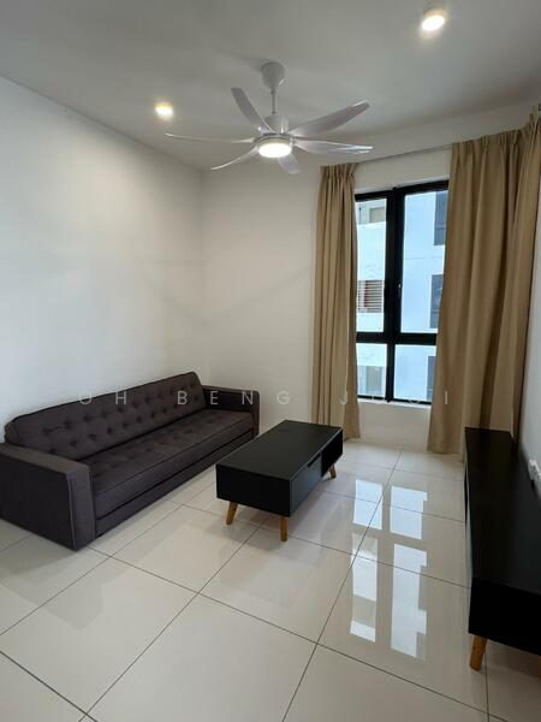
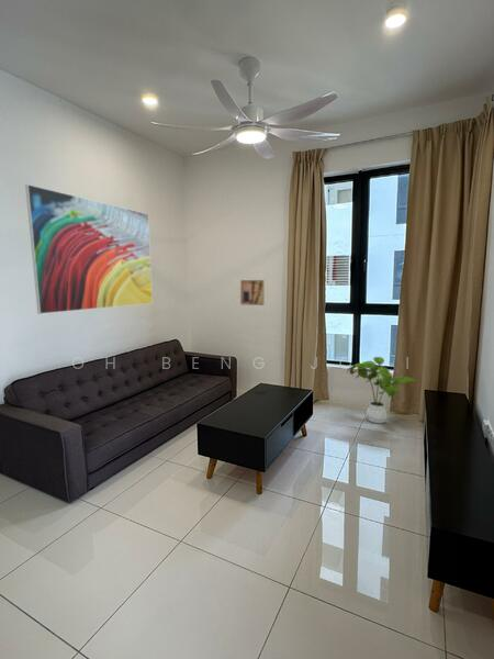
+ house plant (380, 392)
+ wall art (251, 292)
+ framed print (101, 256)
